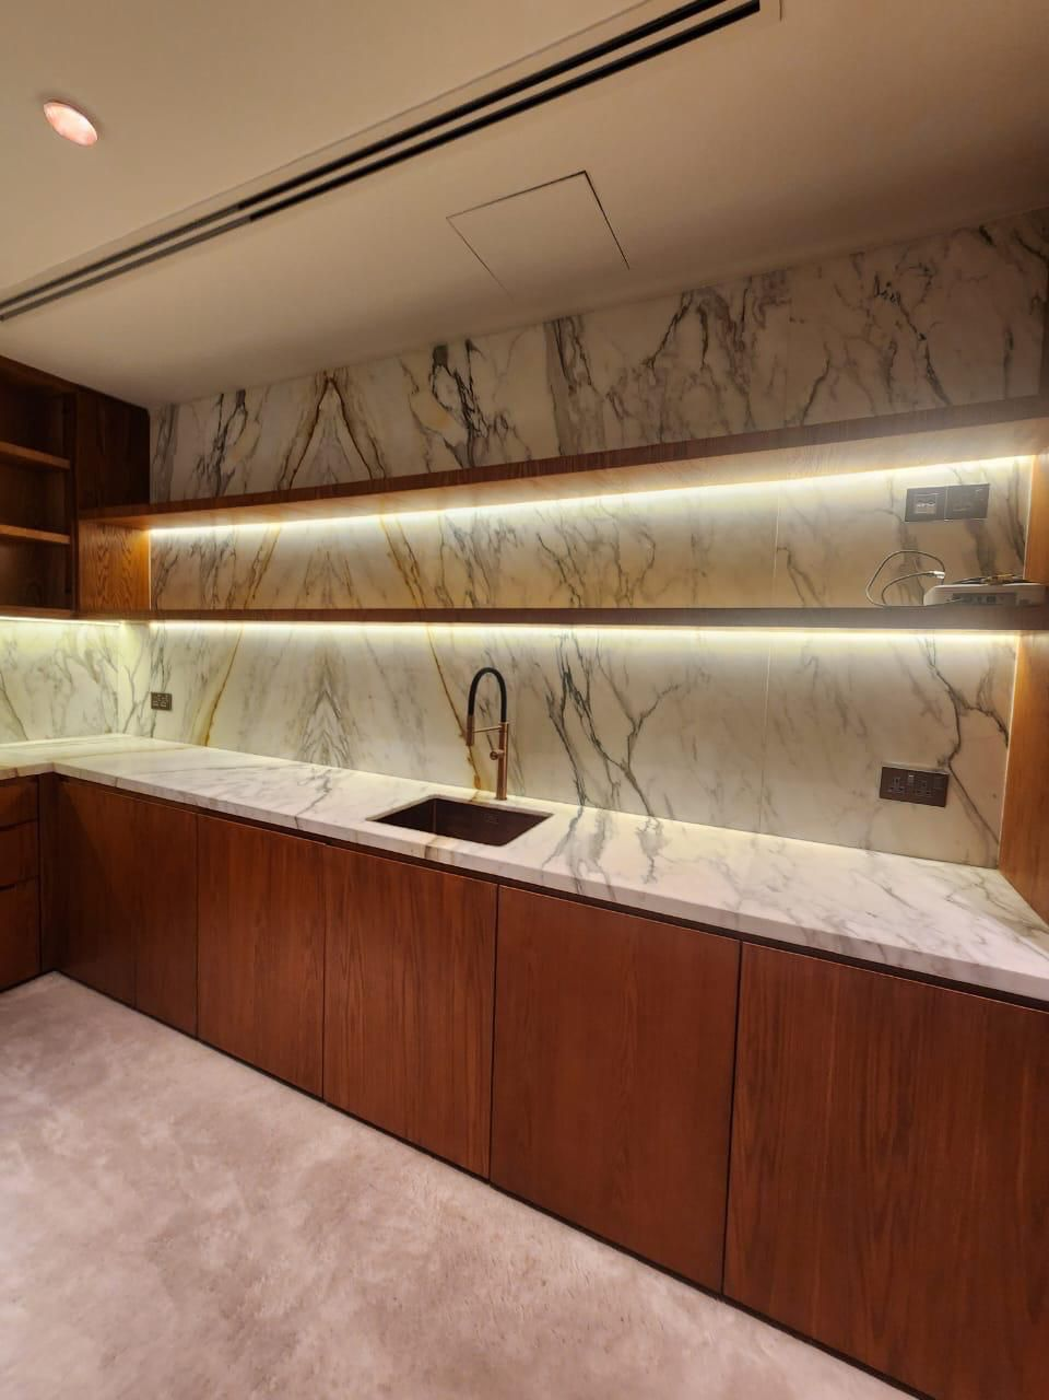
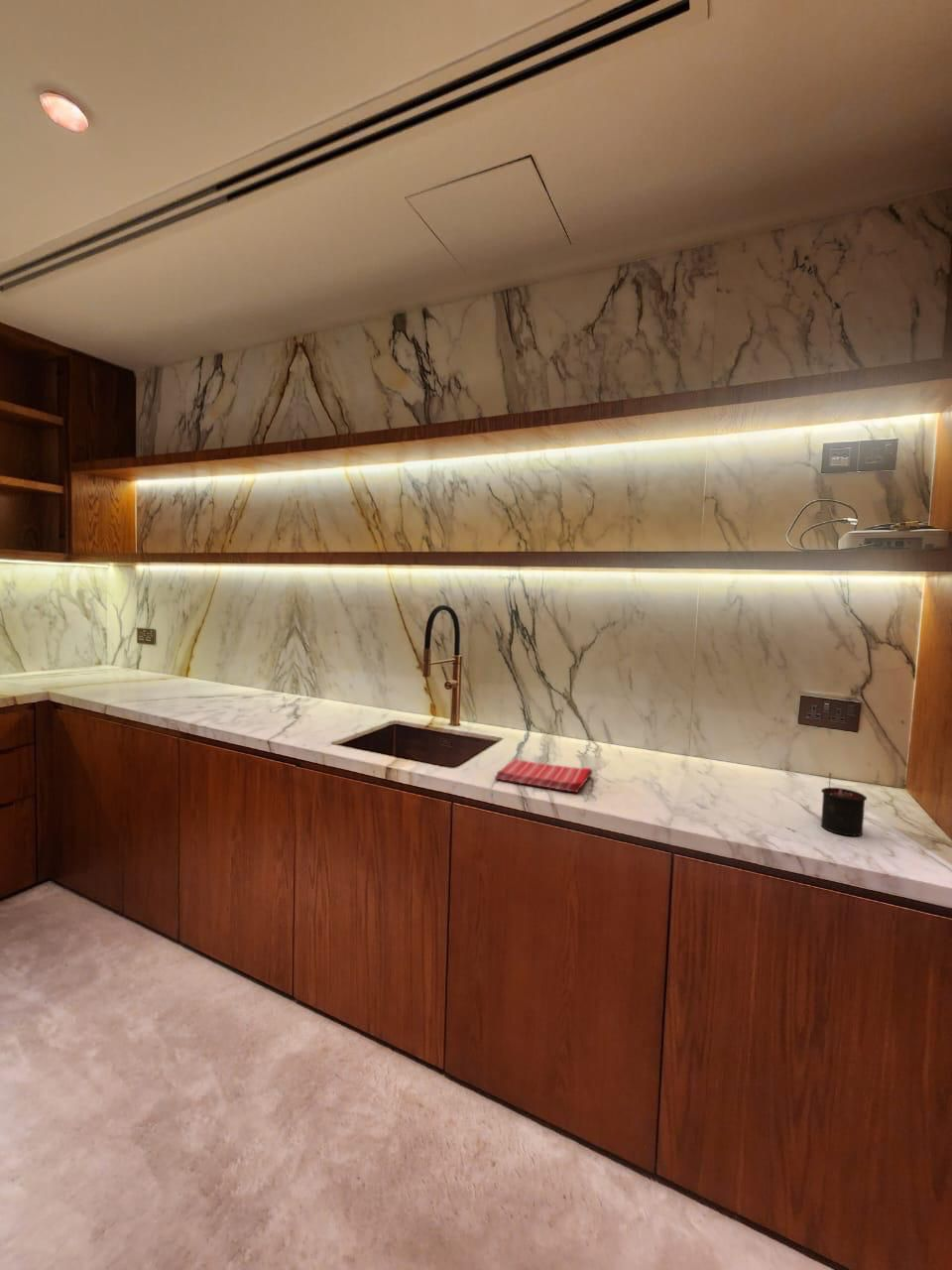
+ dish towel (544, 773)
+ candle (843, 803)
